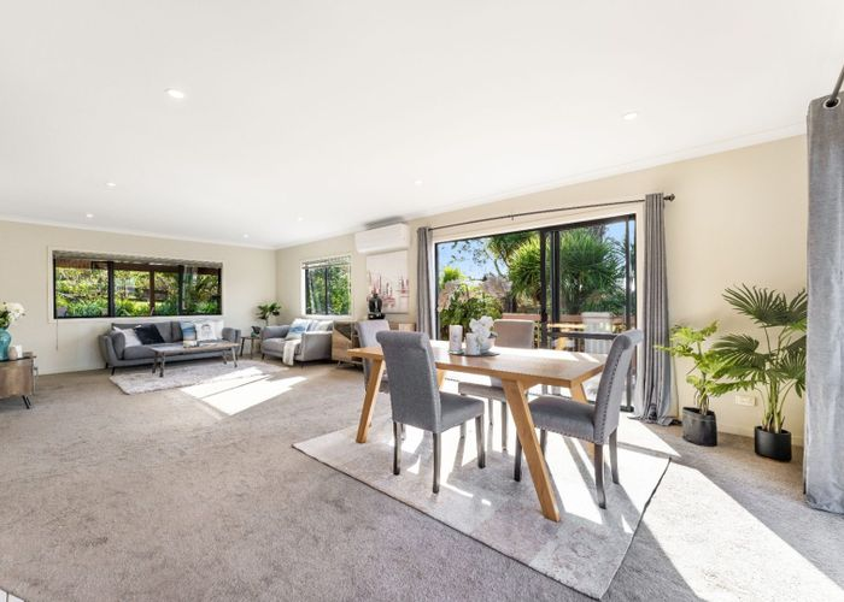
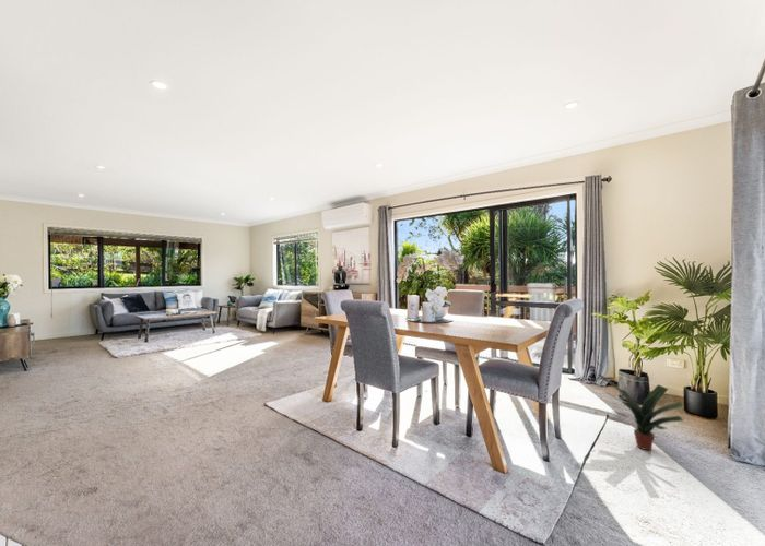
+ potted plant (638, 412)
